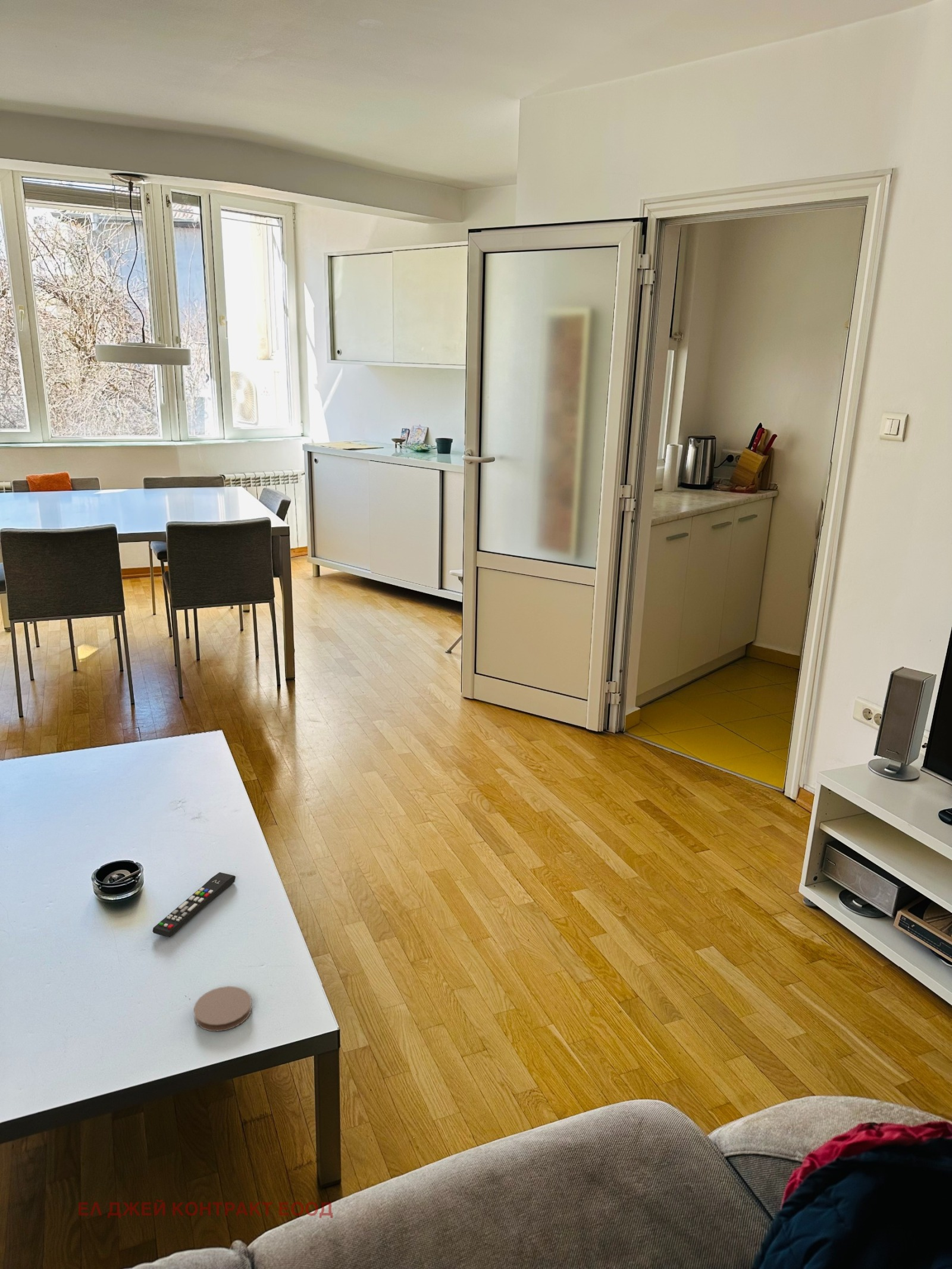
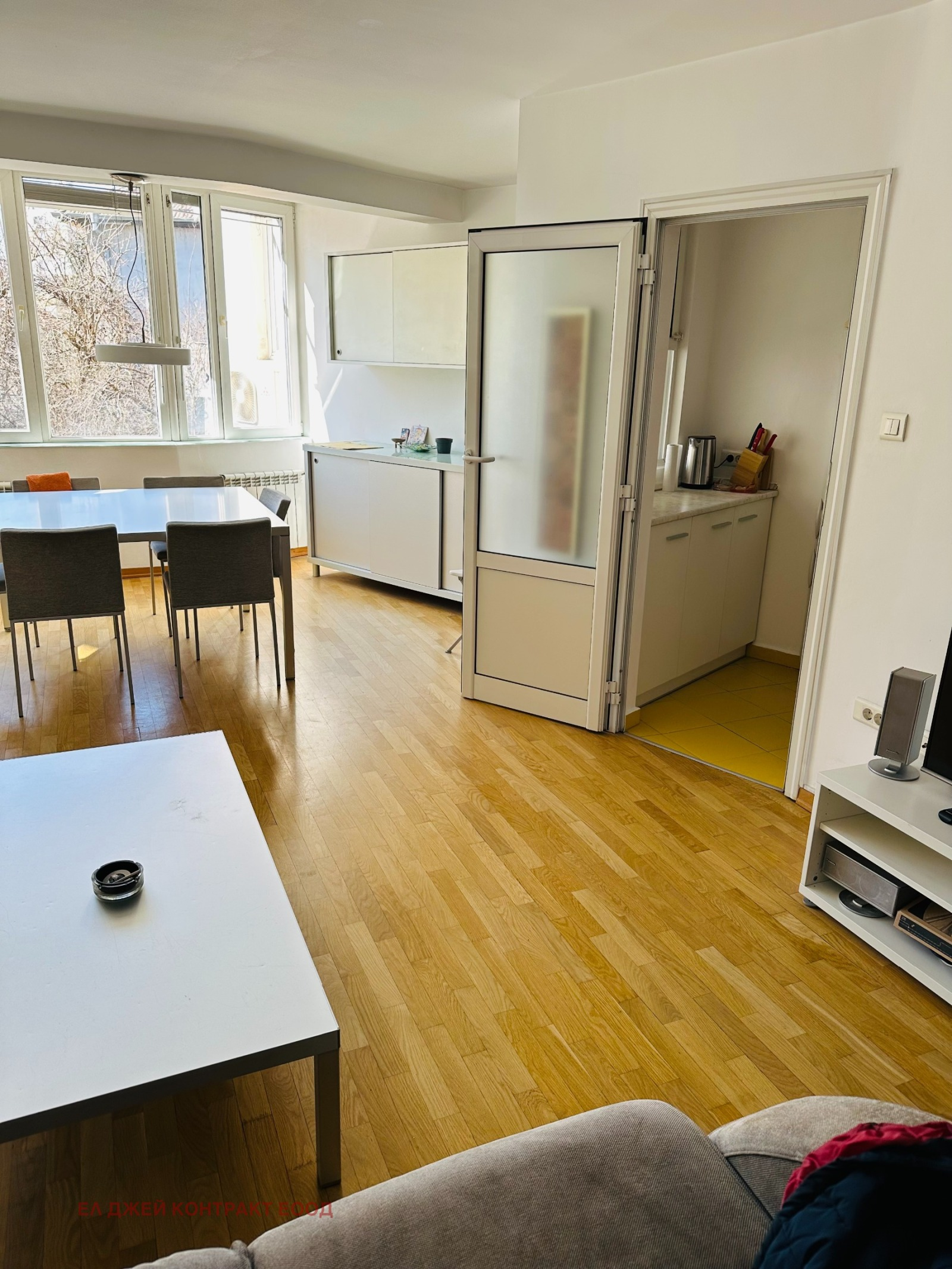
- coaster (223, 1008)
- remote control (196, 903)
